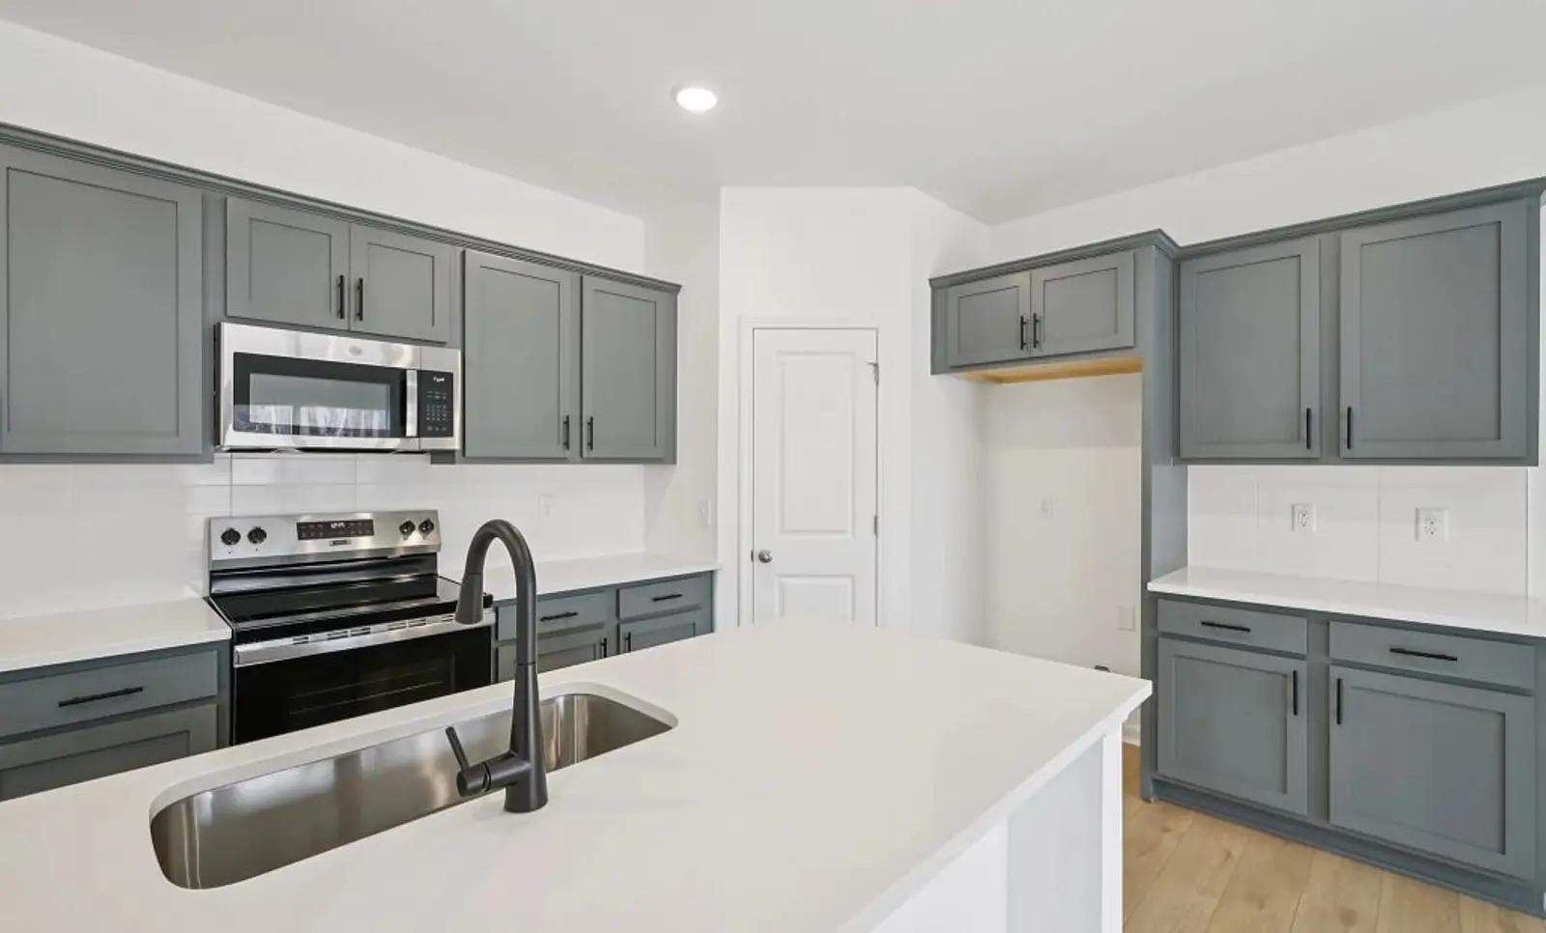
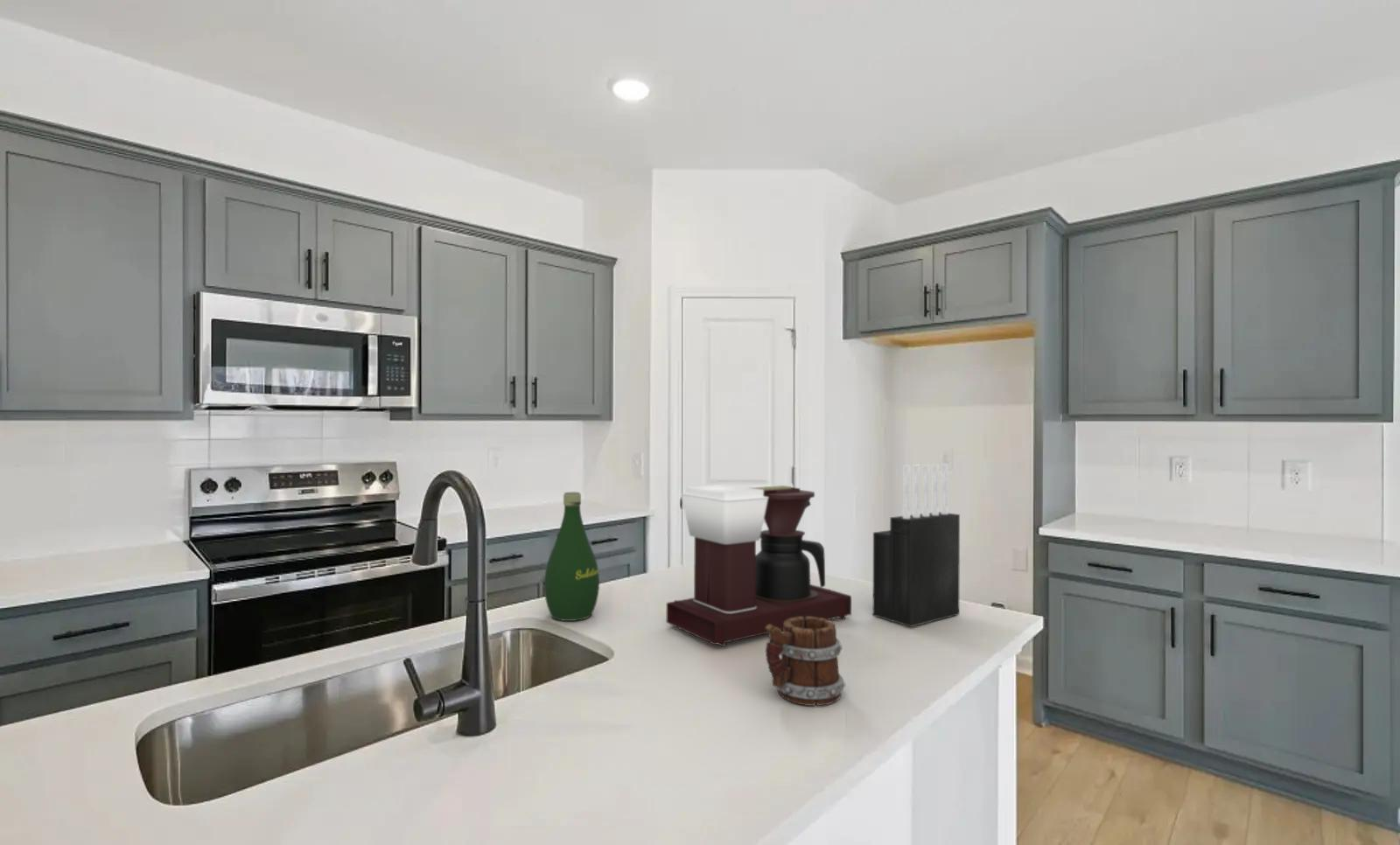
+ bottle (571, 554)
+ knife block (912, 539)
+ mug (802, 657)
+ coffee maker (760, 554)
